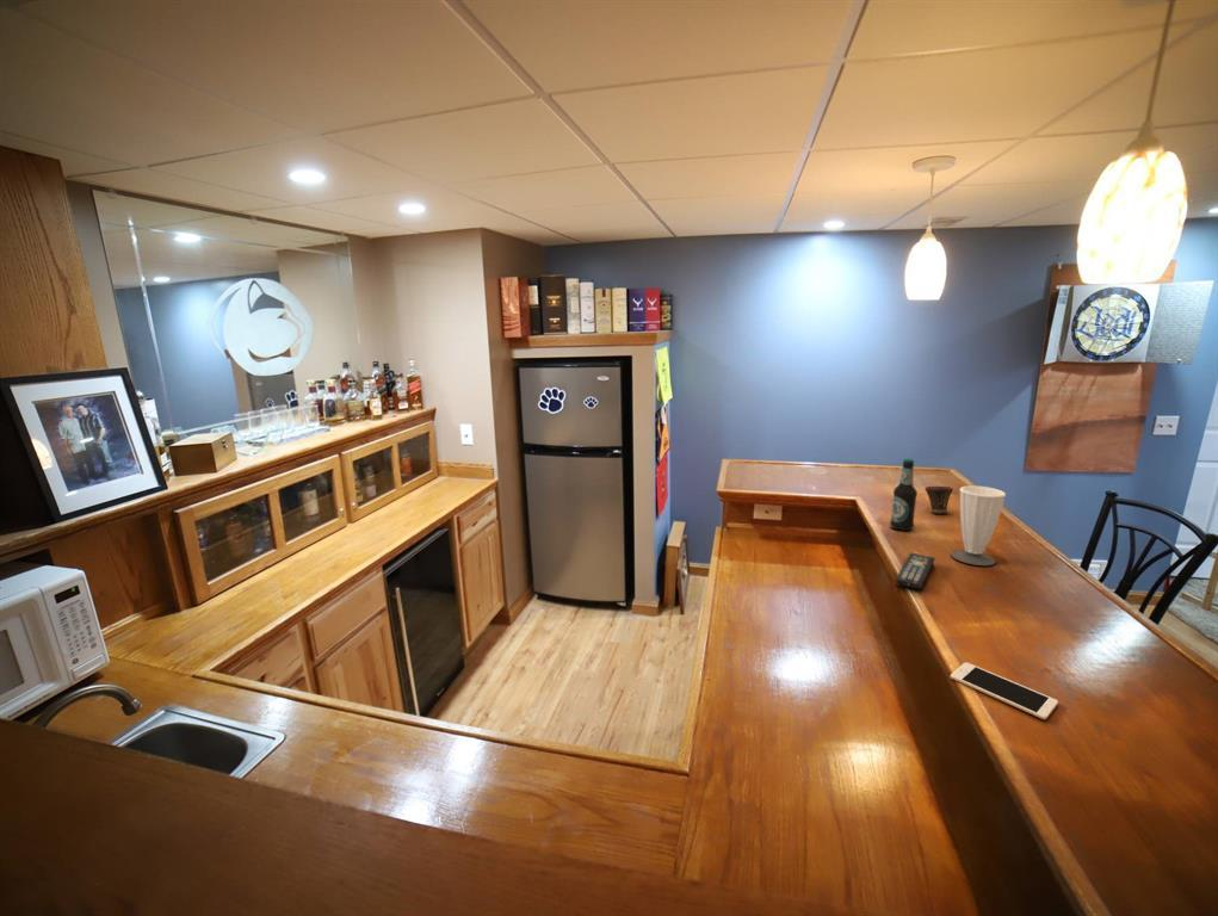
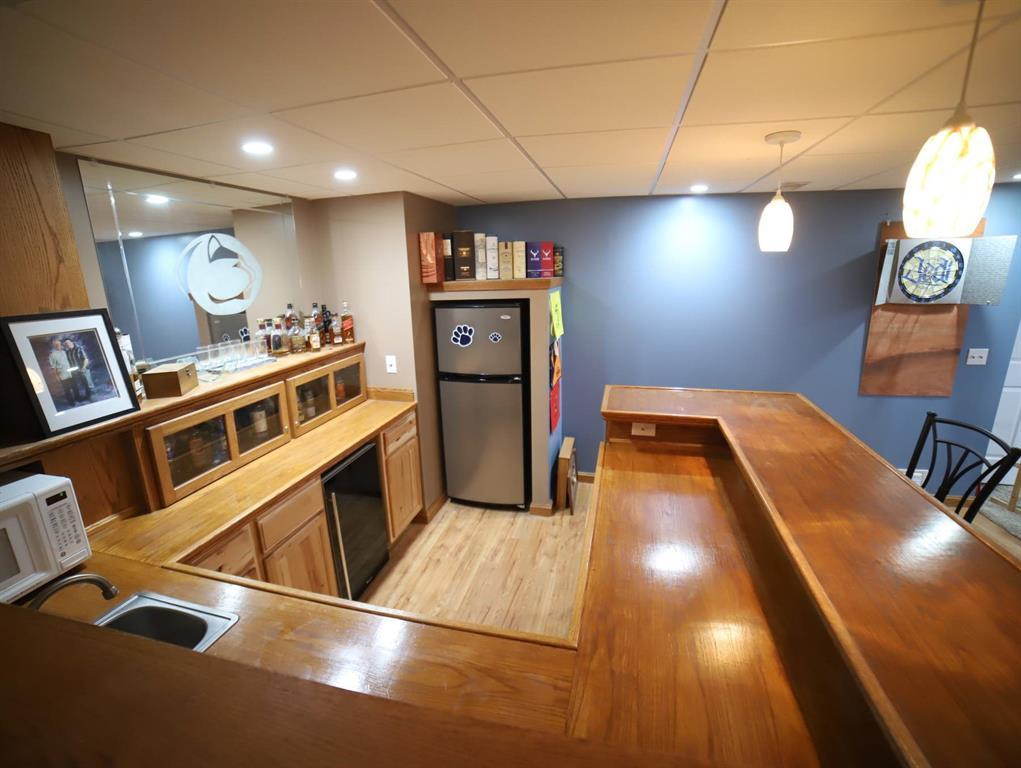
- cup (977, 525)
- cell phone (1001, 688)
- remote control (916, 569)
- cup (936, 499)
- bottle (904, 494)
